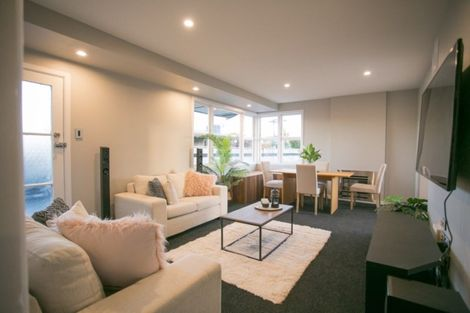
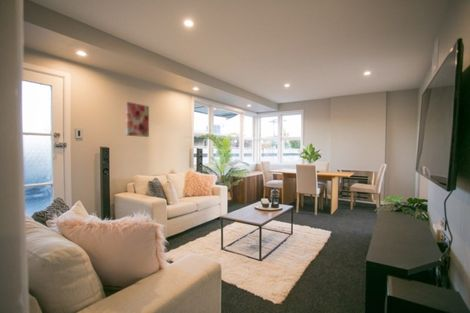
+ wall art (138, 120)
